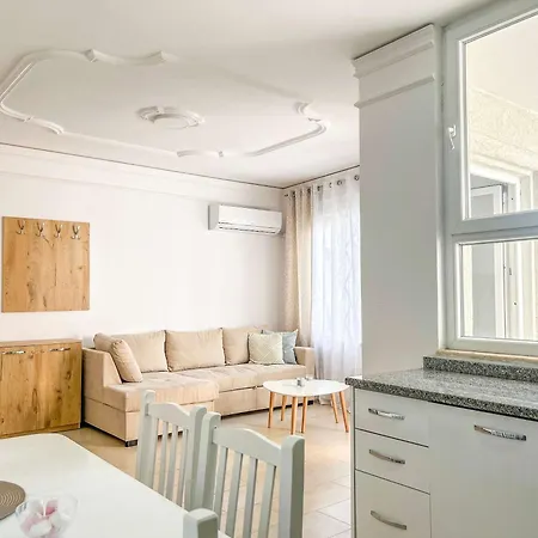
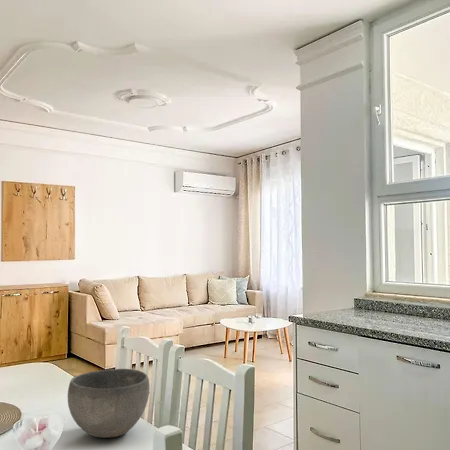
+ bowl (109, 404)
